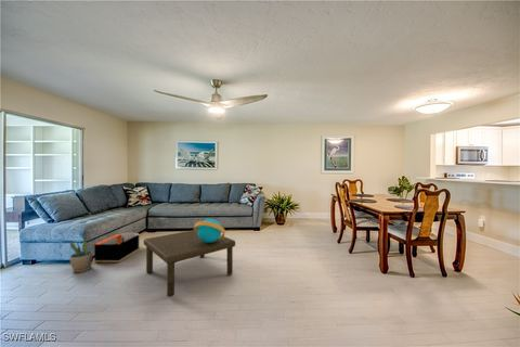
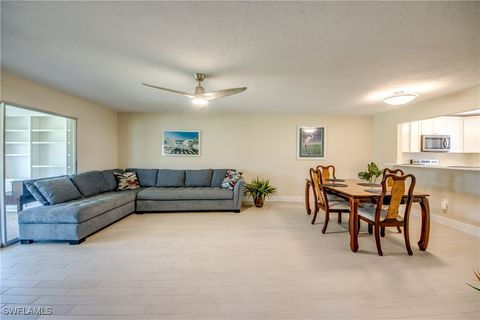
- coffee table (188, 256)
- decorative sphere (209, 230)
- storage bin (120, 245)
- potted plant (81, 253)
